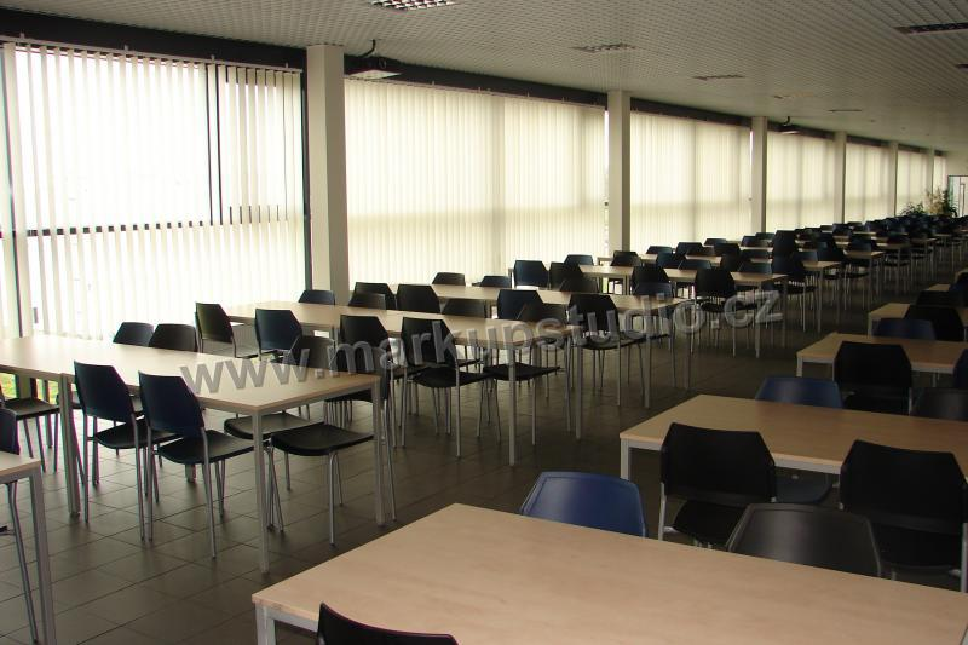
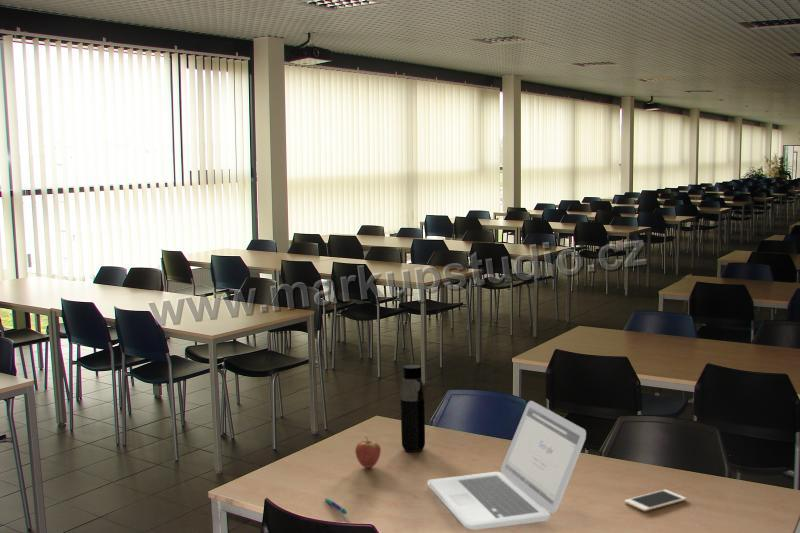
+ water bottle (412, 407)
+ pen (335, 504)
+ laptop (504, 460)
+ fruit (368, 451)
+ cell phone (655, 500)
